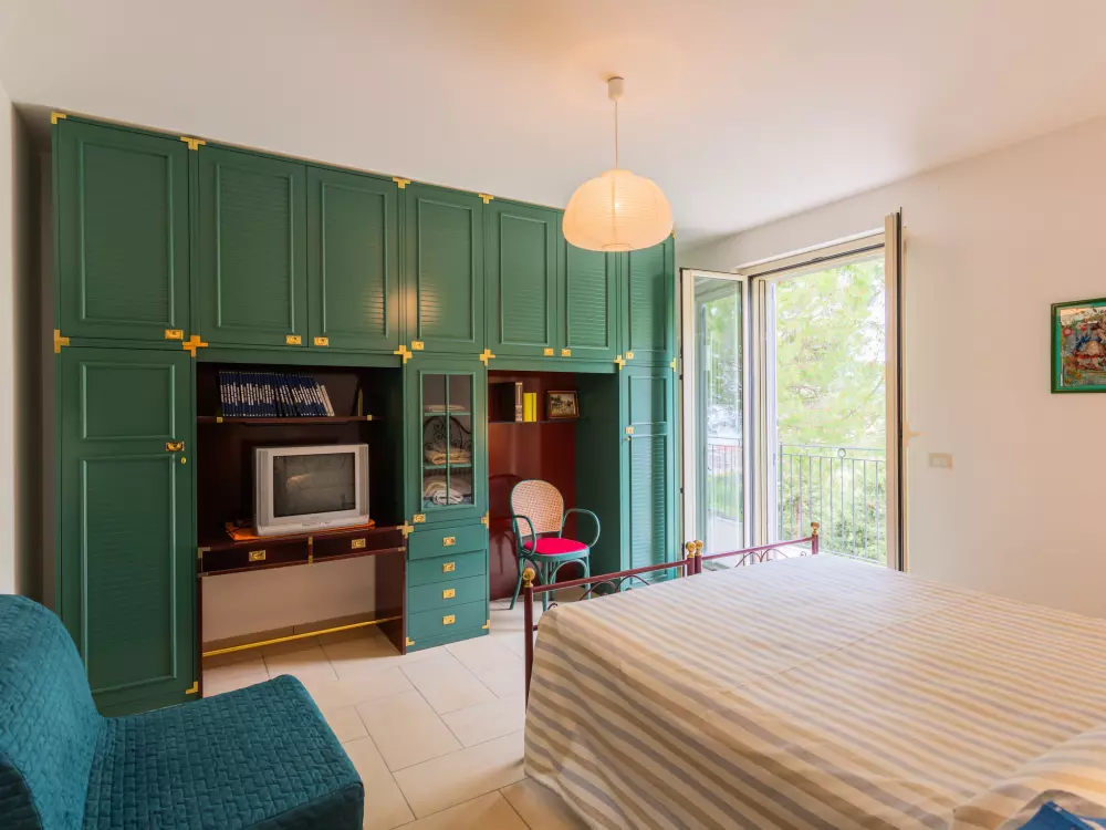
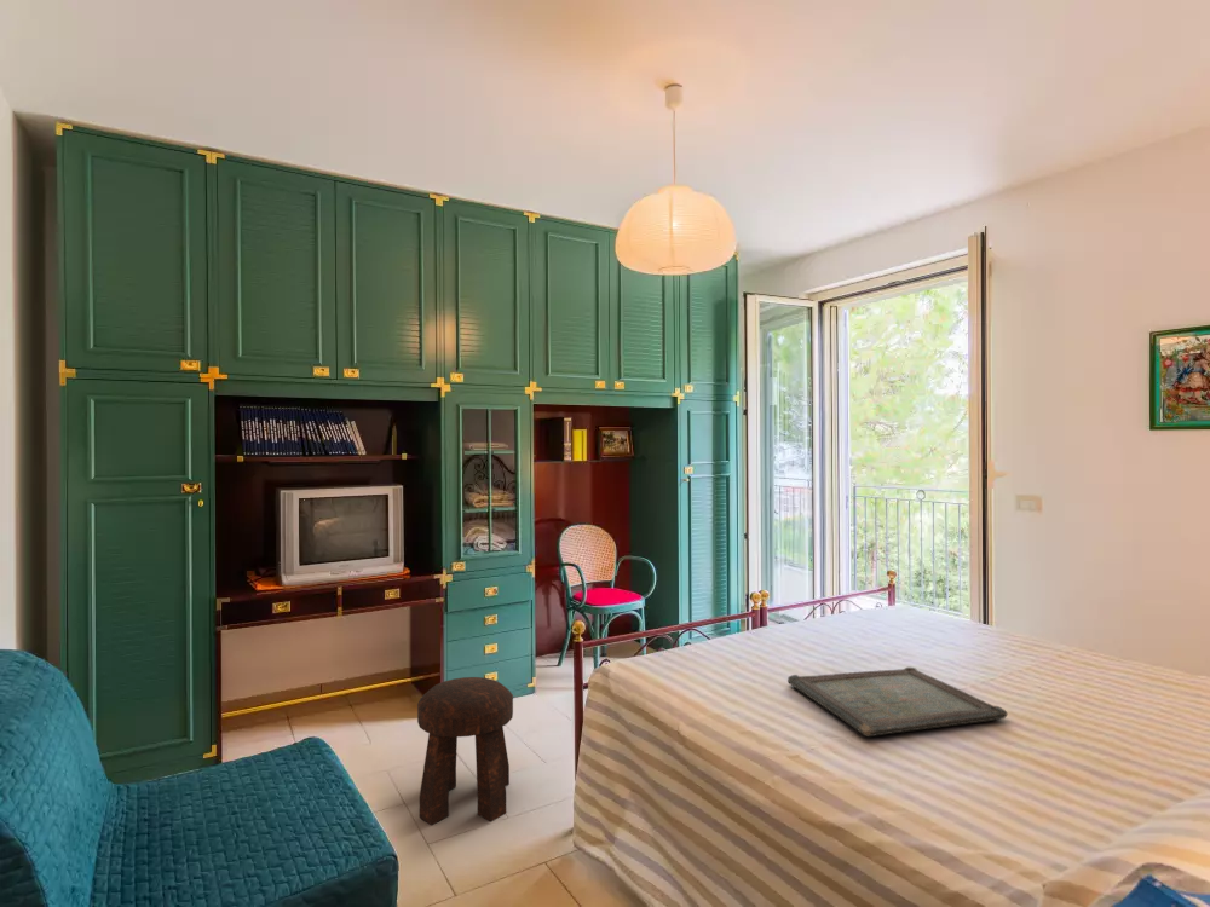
+ serving tray (891, 697)
+ stool (466, 735)
